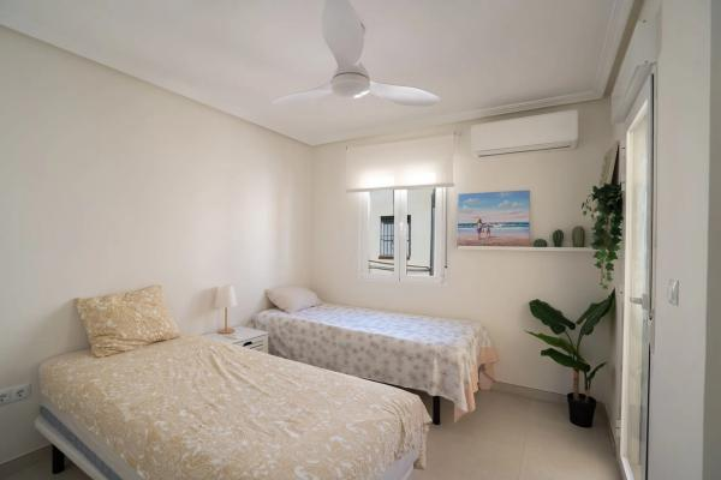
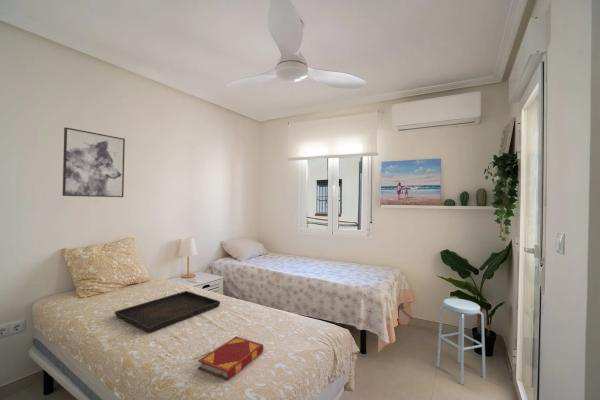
+ serving tray (170, 308)
+ stool (461, 337)
+ hardback book (232, 355)
+ wall art (96, 165)
